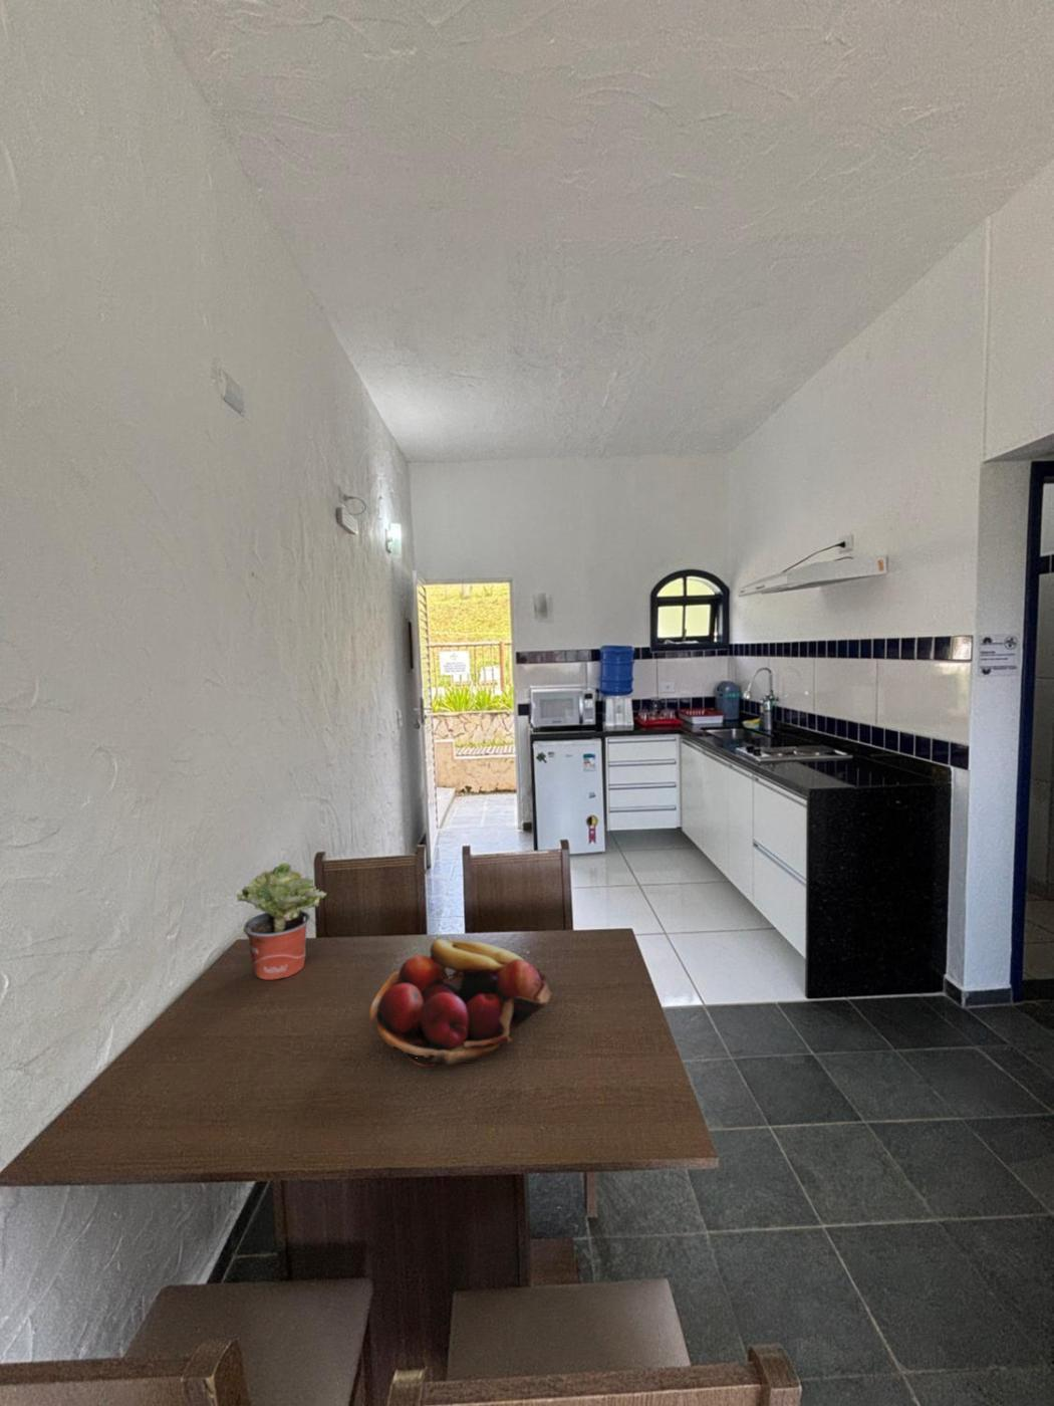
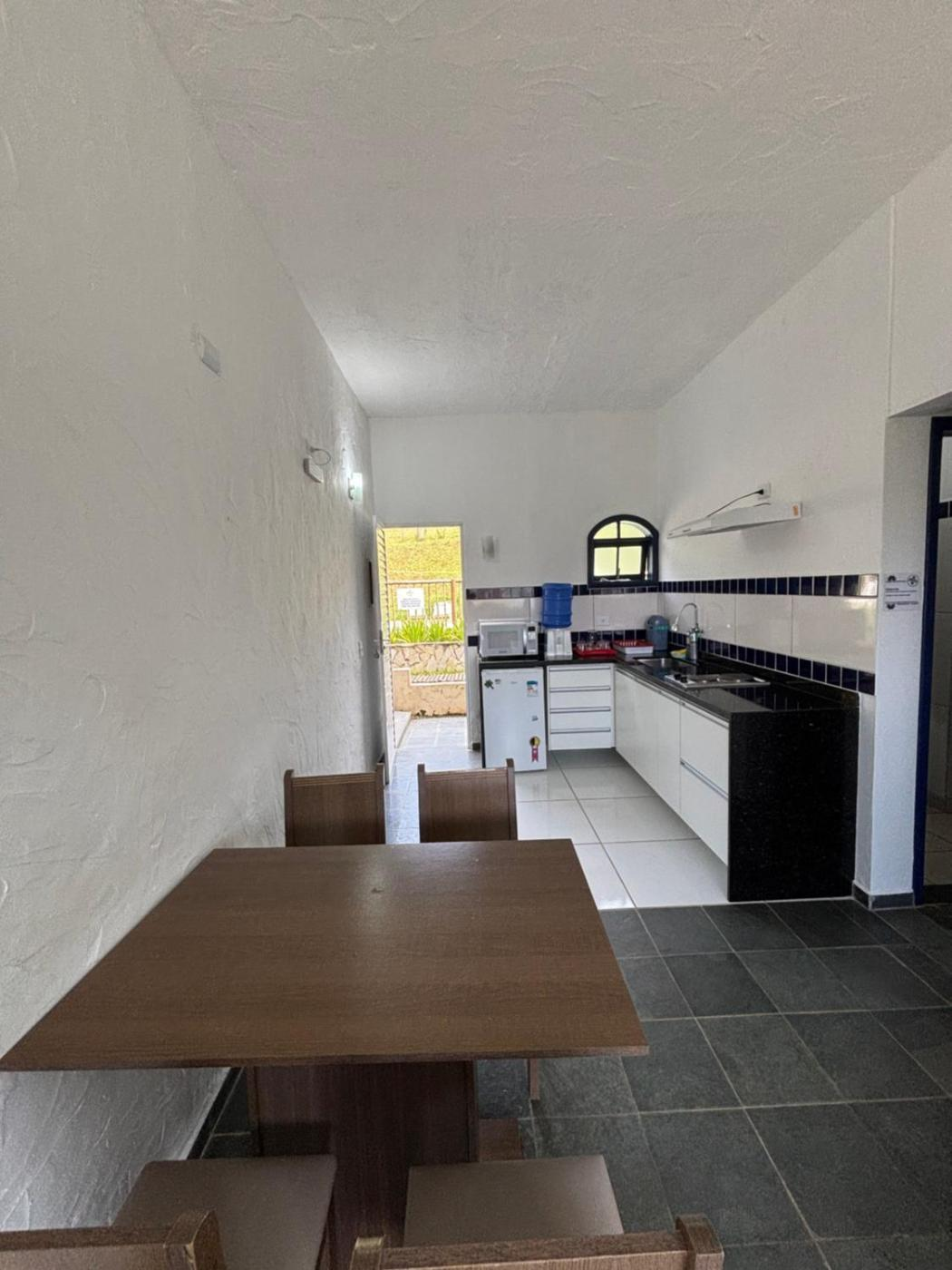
- potted plant (285, 917)
- fruit basket (459, 990)
